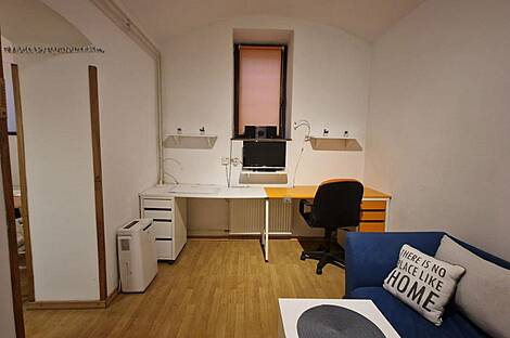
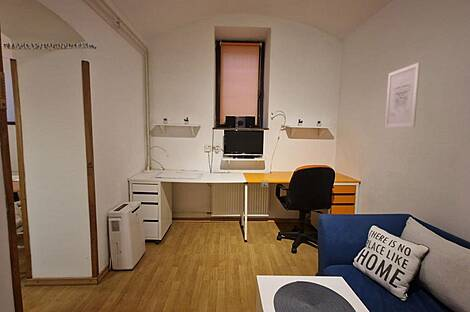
+ wall art (400, 98)
